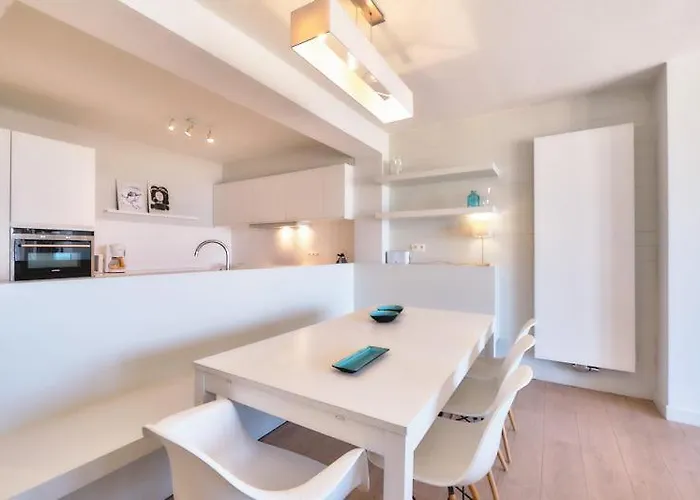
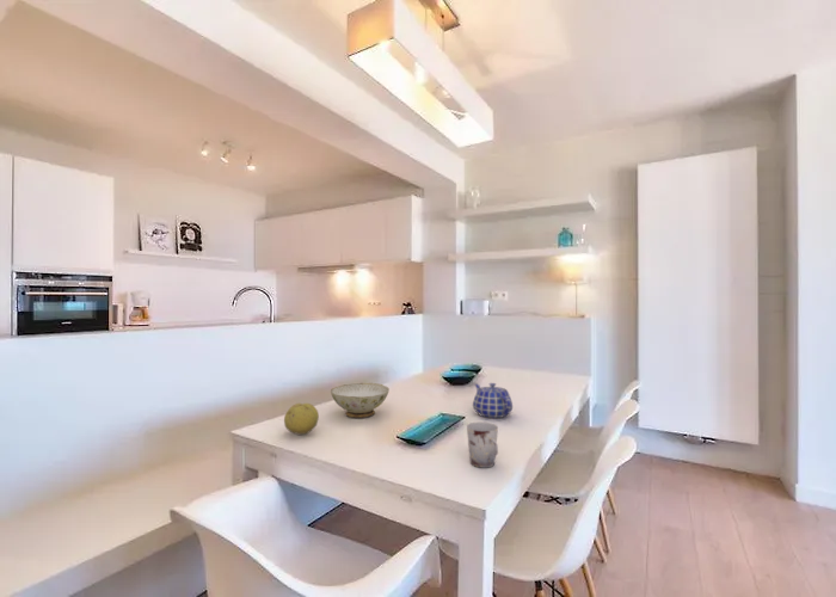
+ fruit (301, 418)
+ cup (485, 447)
+ teapot (491, 398)
+ ceramic bowl (359, 401)
